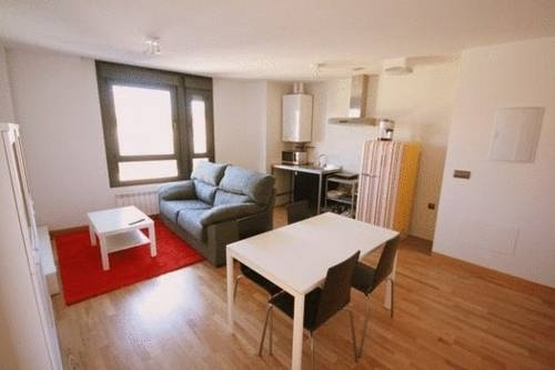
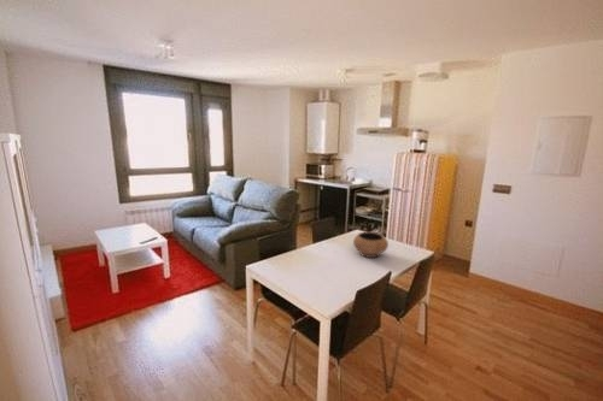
+ bowl (370, 244)
